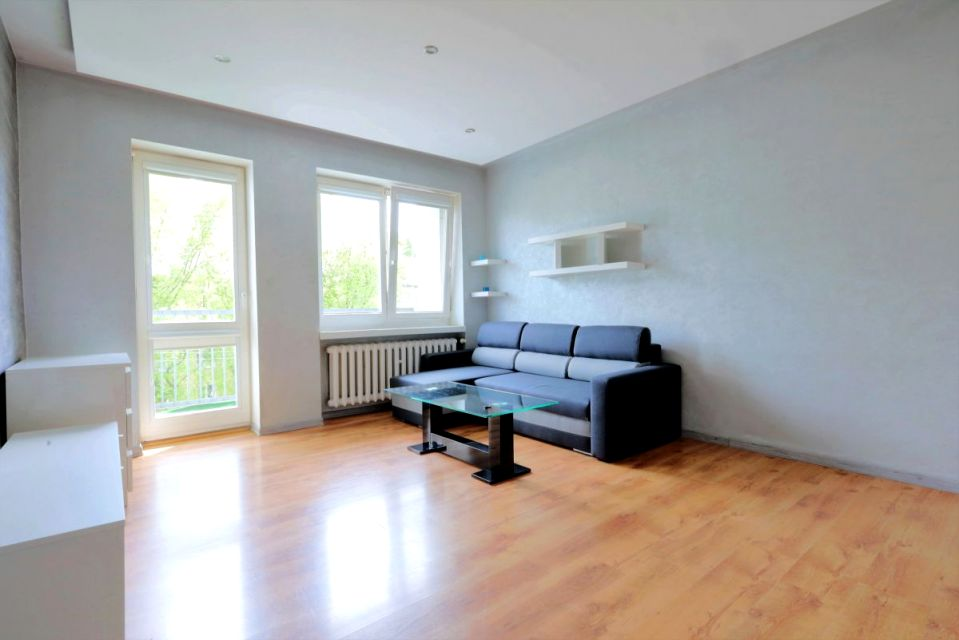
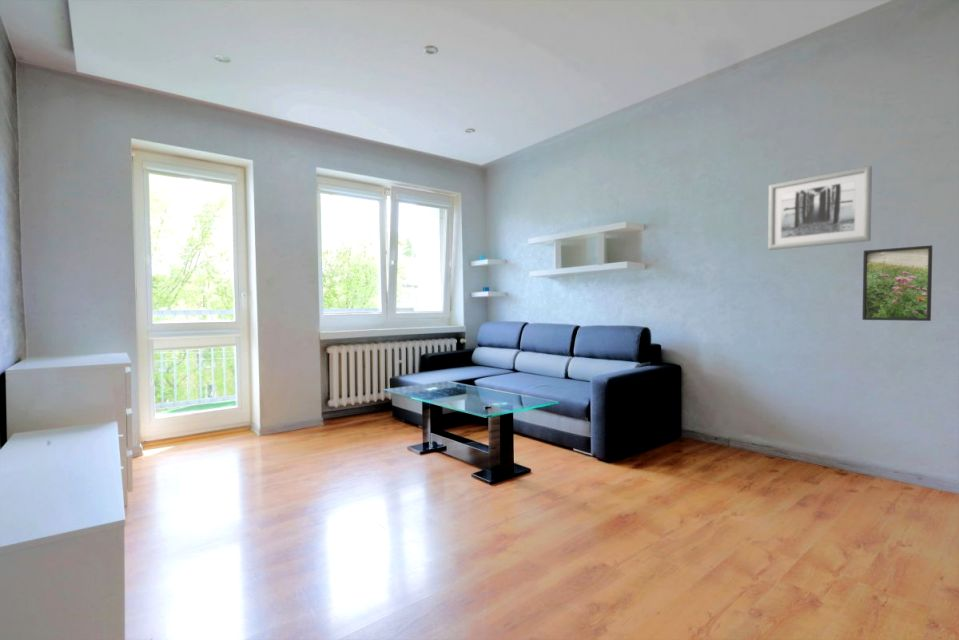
+ wall art (816, 211)
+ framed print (895, 284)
